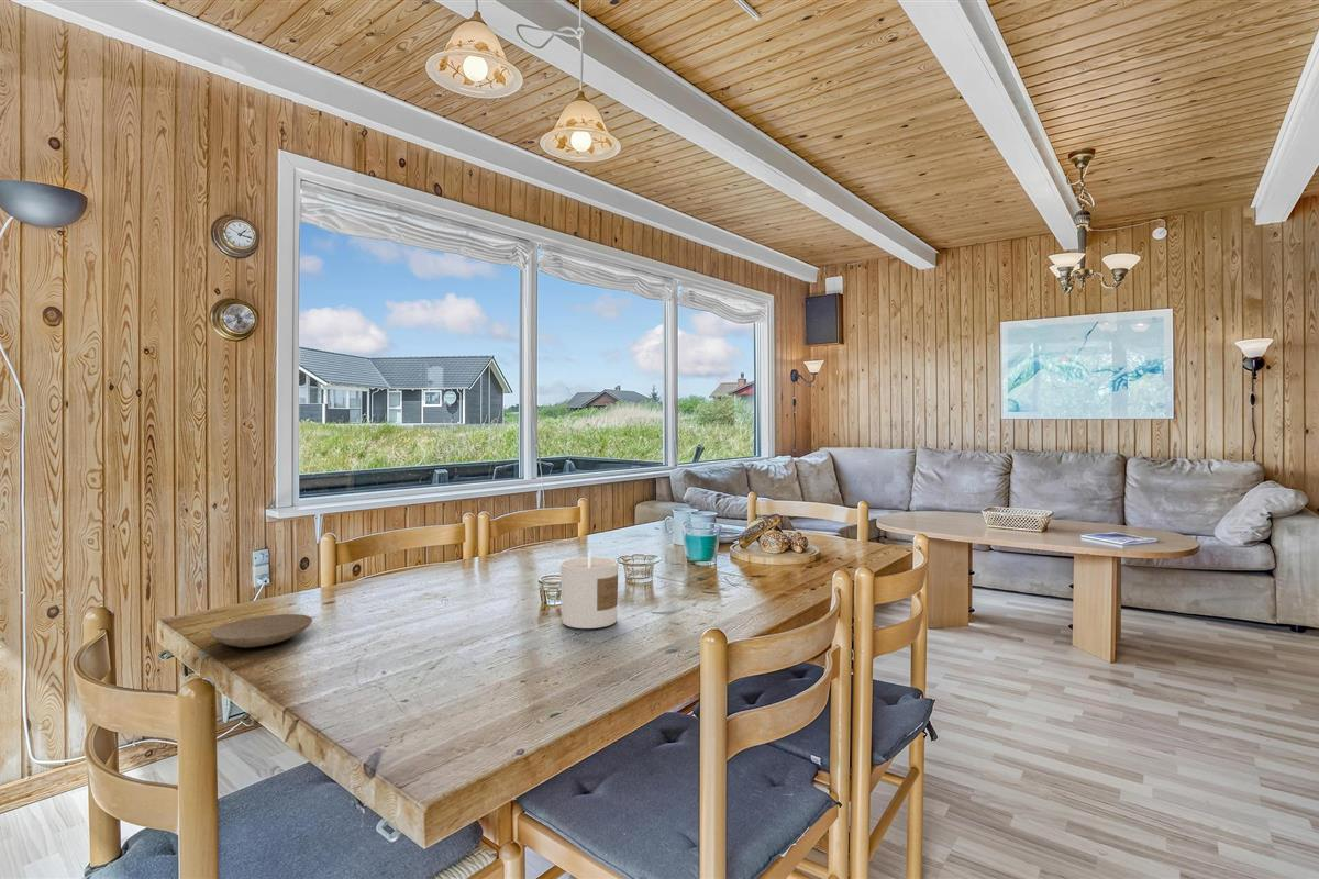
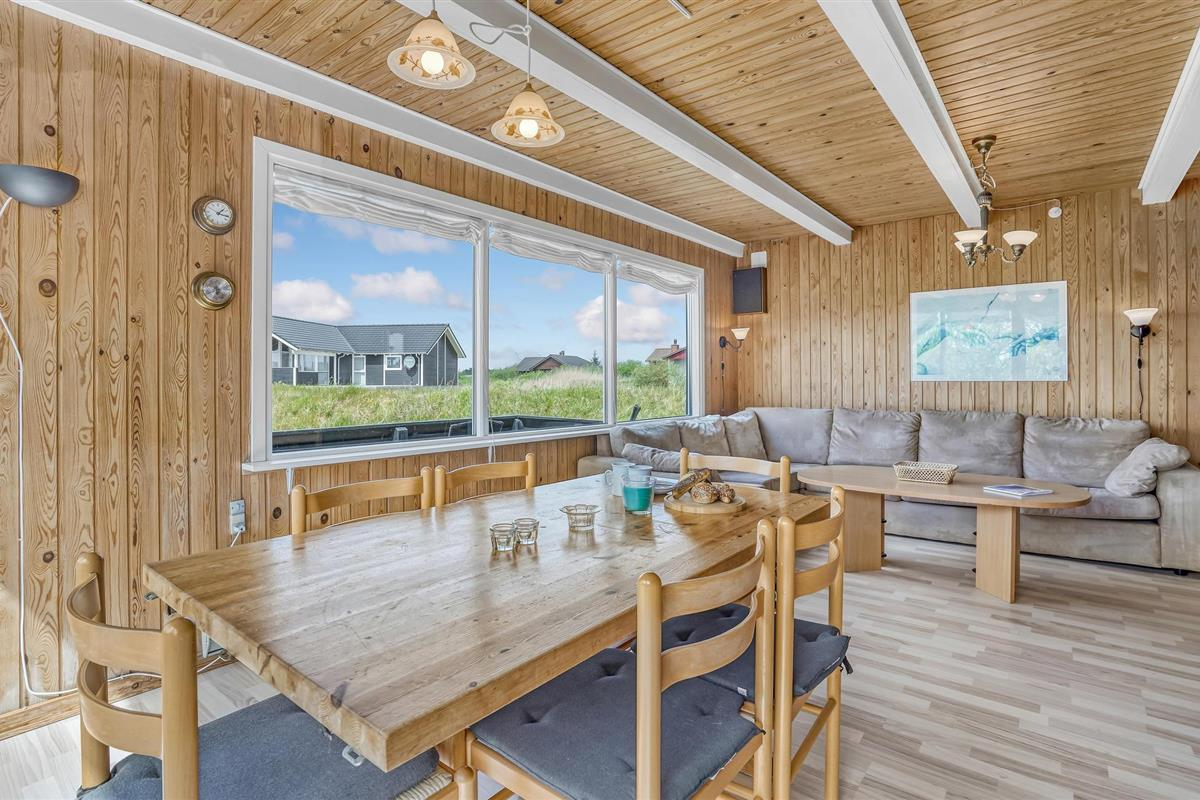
- plate (263, 632)
- candle (589, 586)
